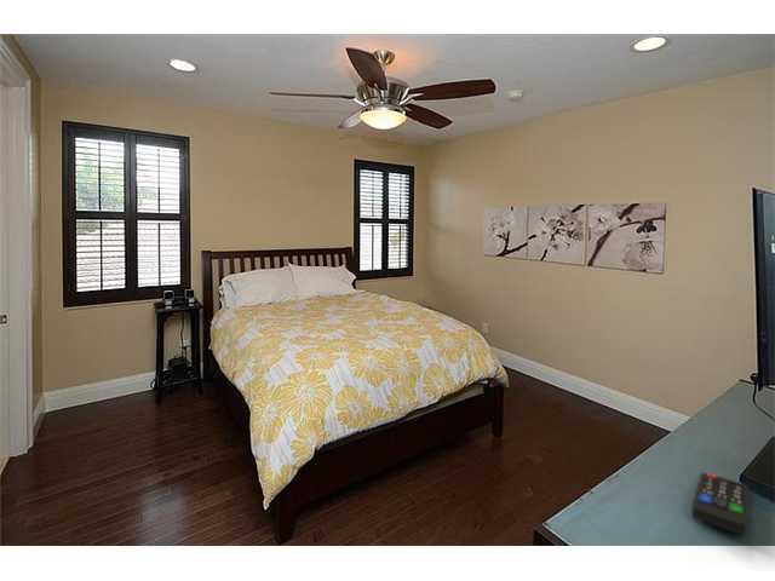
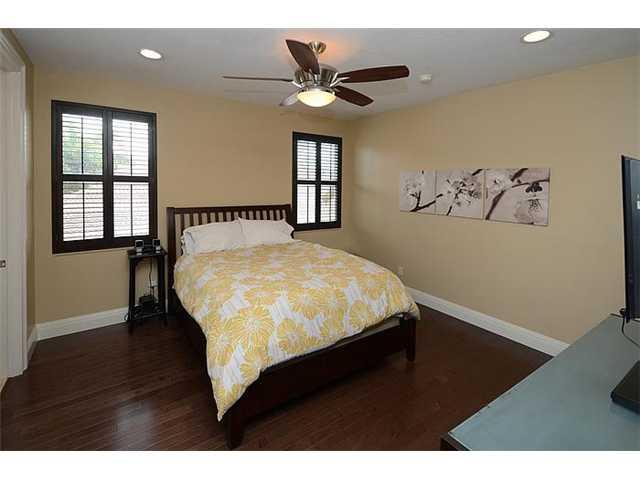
- remote control (721, 499)
